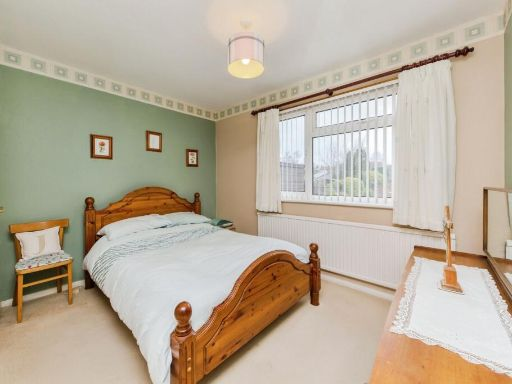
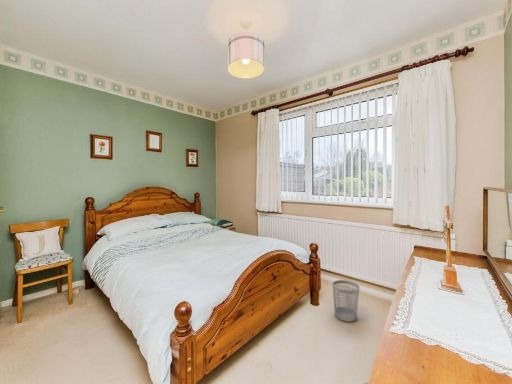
+ wastebasket (346, 300)
